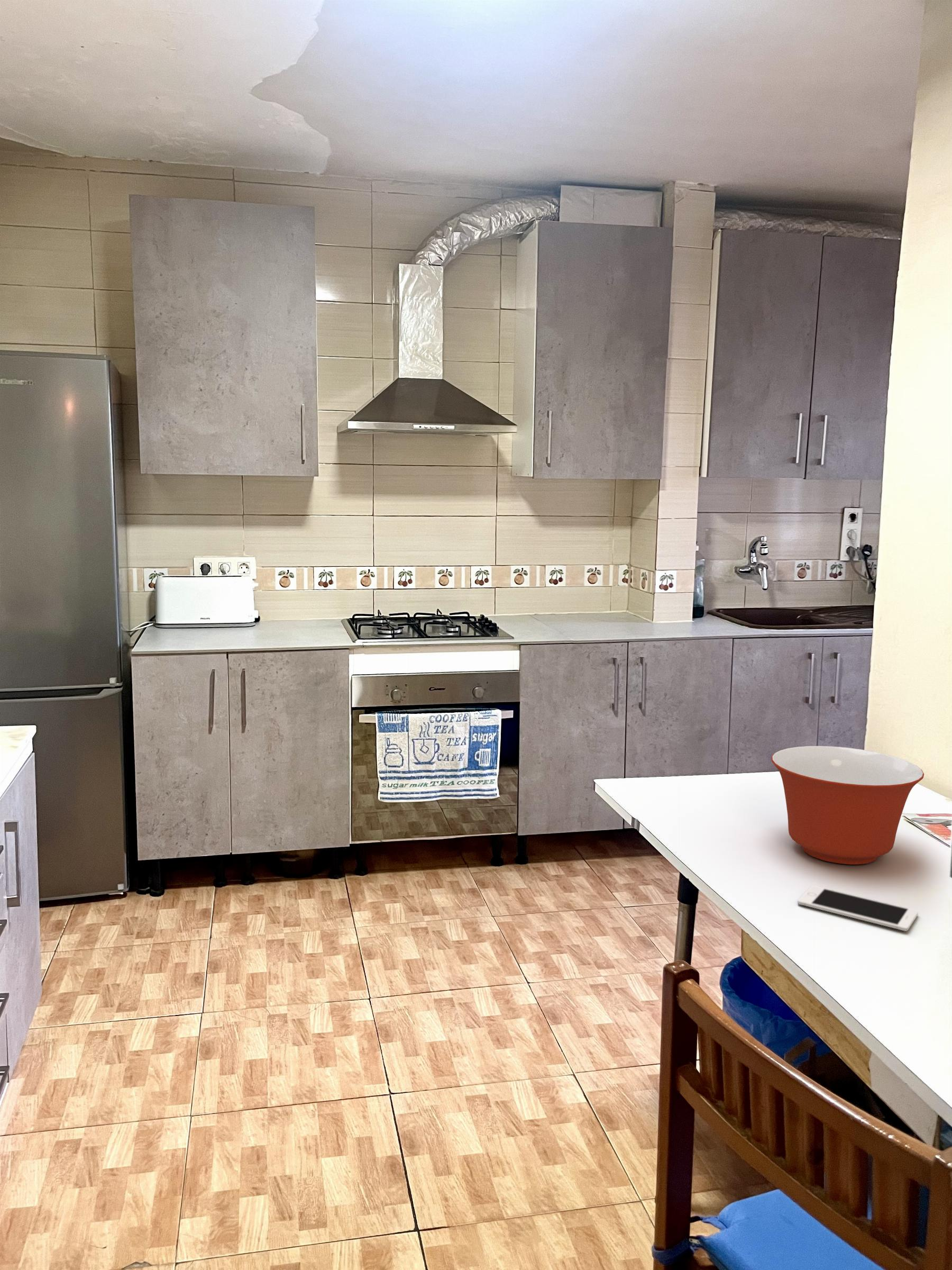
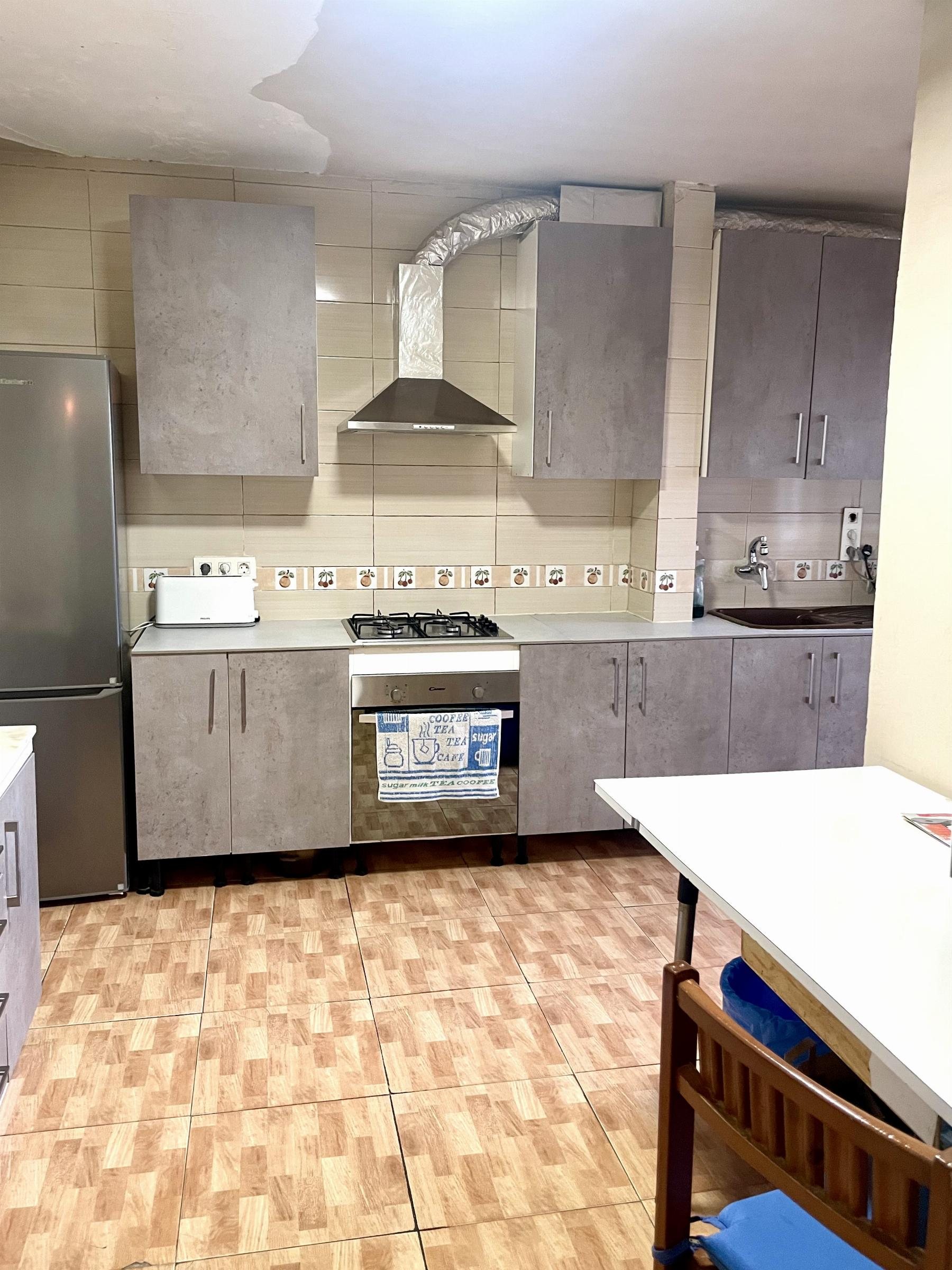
- mixing bowl (842, 808)
- cell phone (857, 907)
